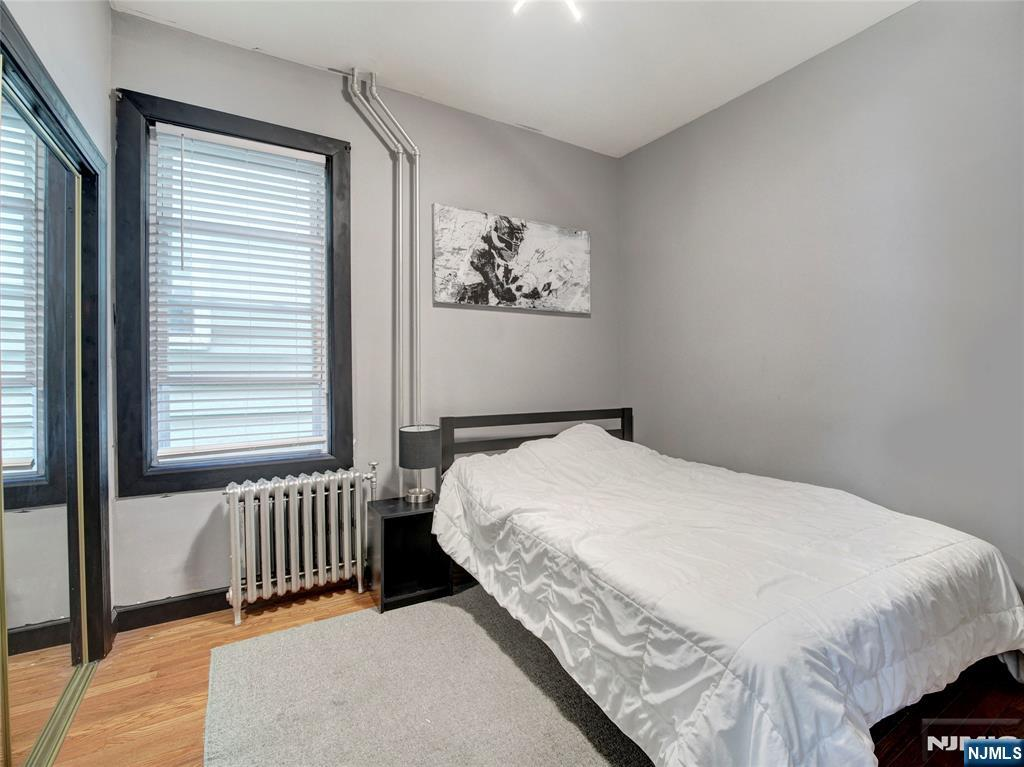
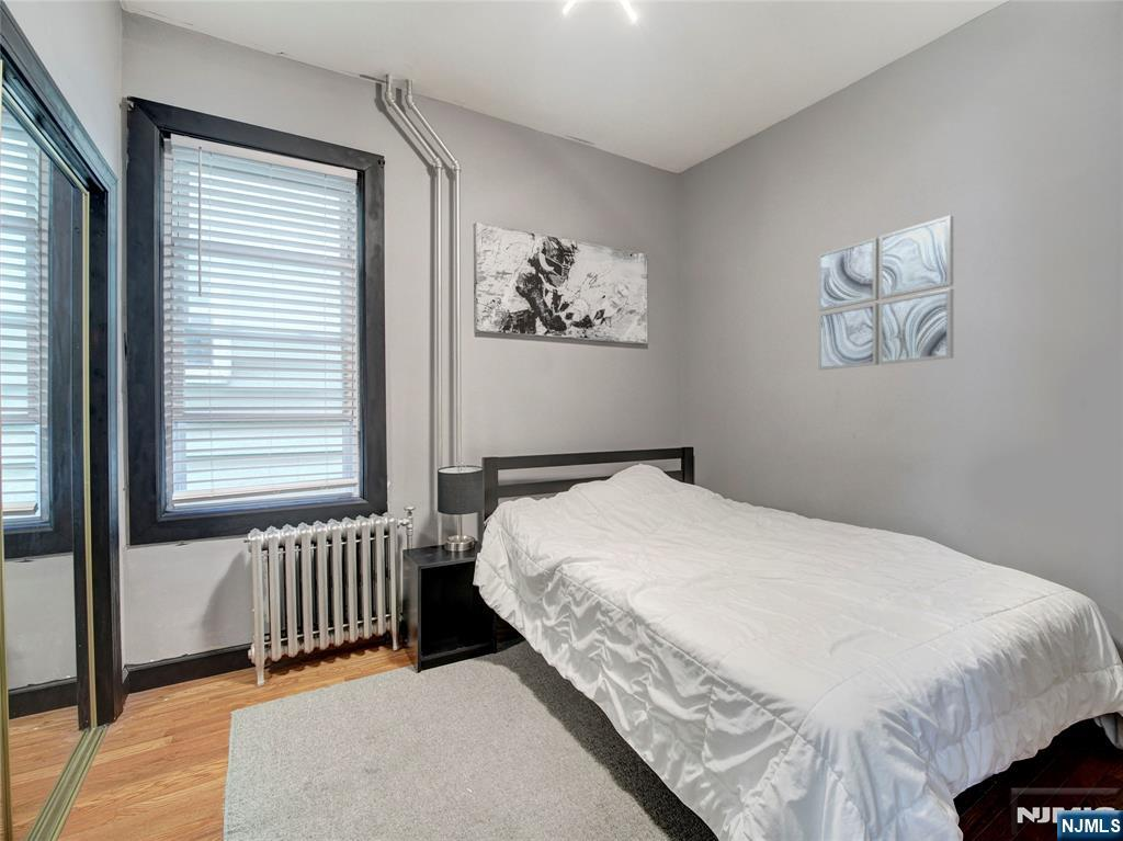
+ wall art (880, 302)
